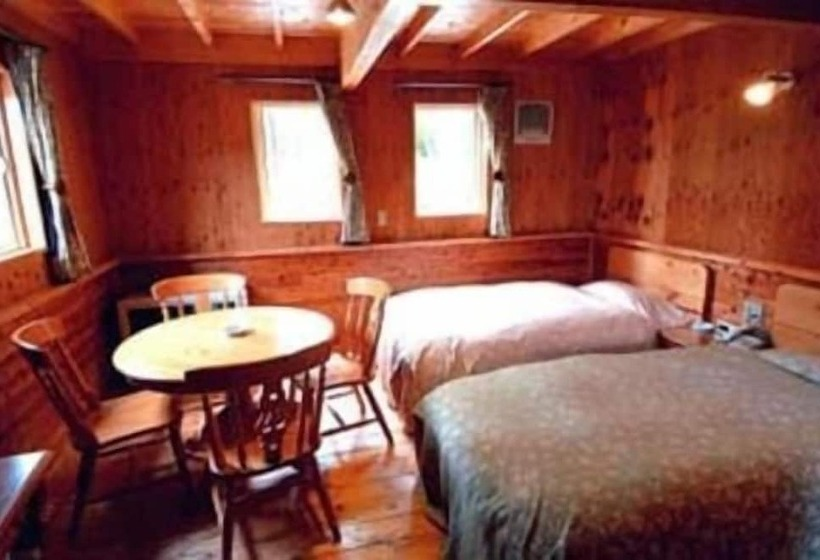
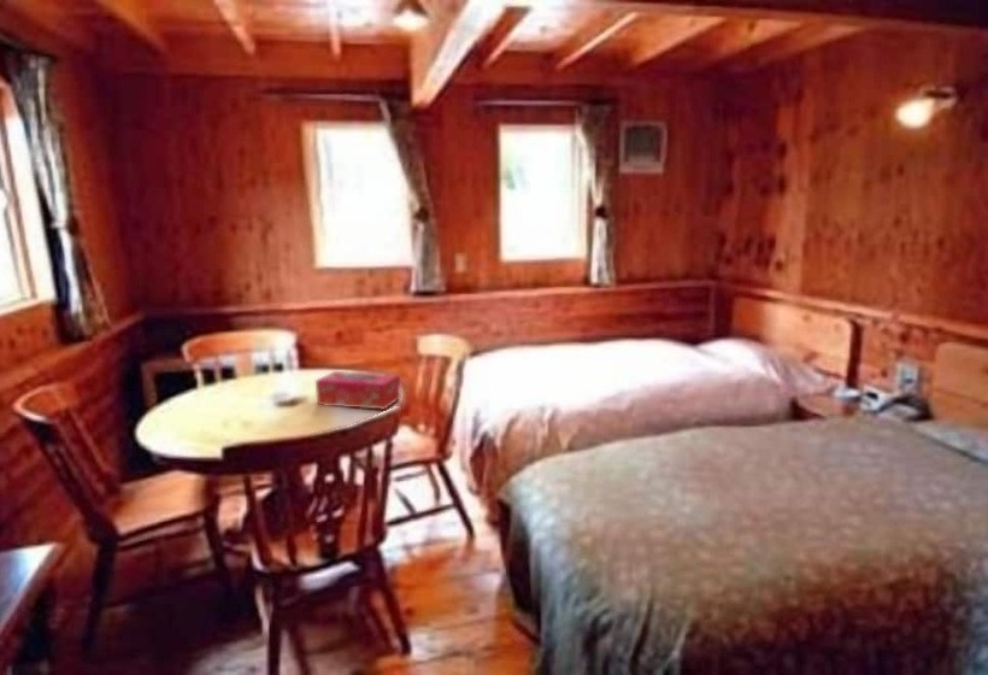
+ tissue box (358, 389)
